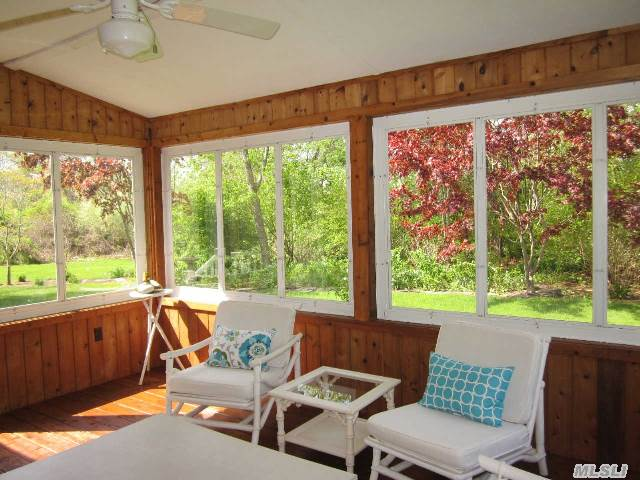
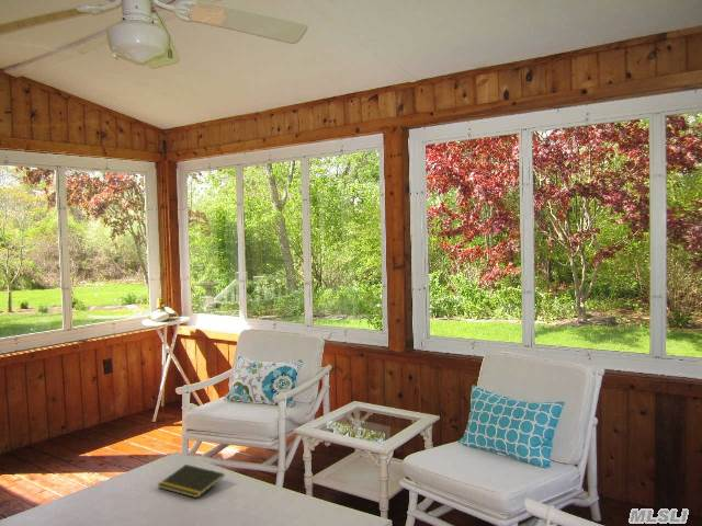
+ notepad (191, 480)
